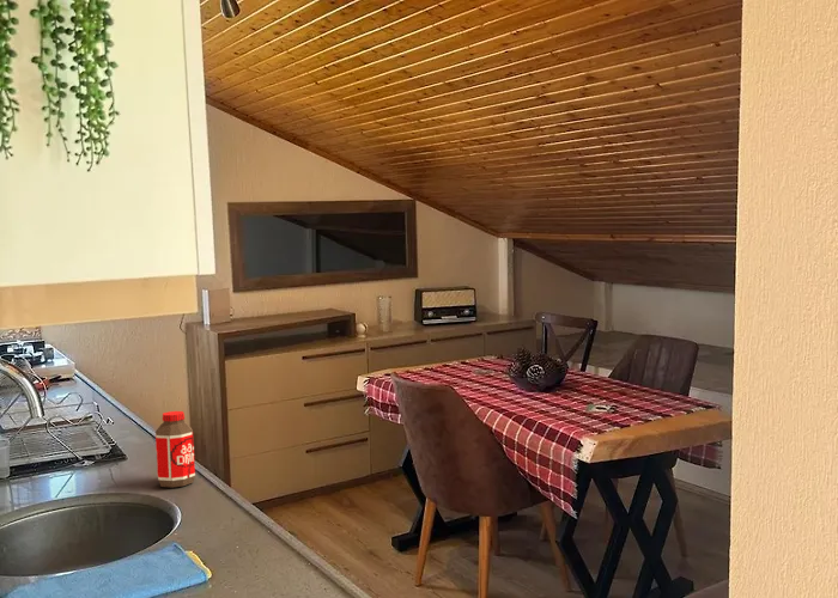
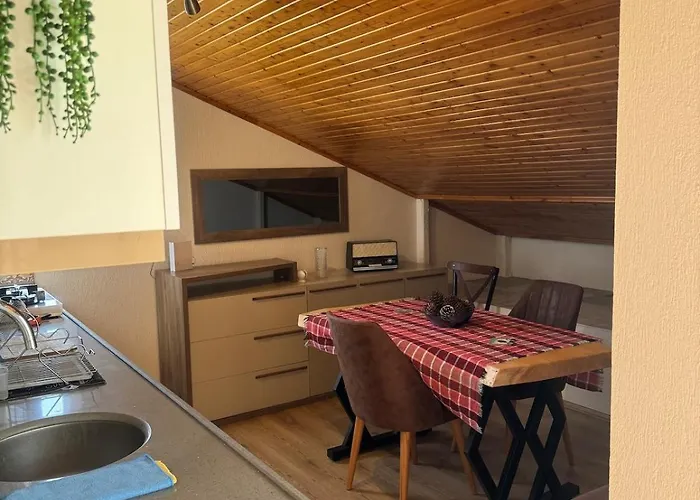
- bottle (175, 447)
